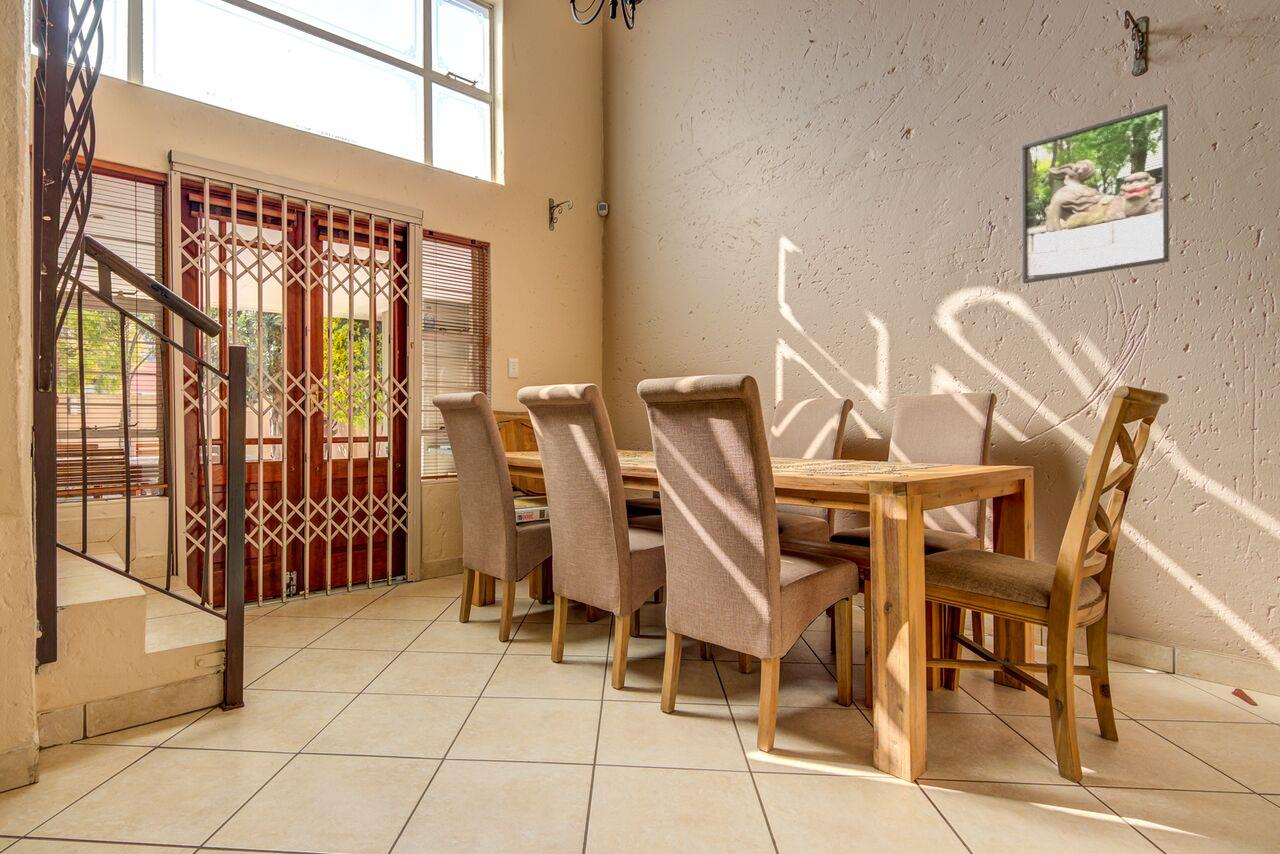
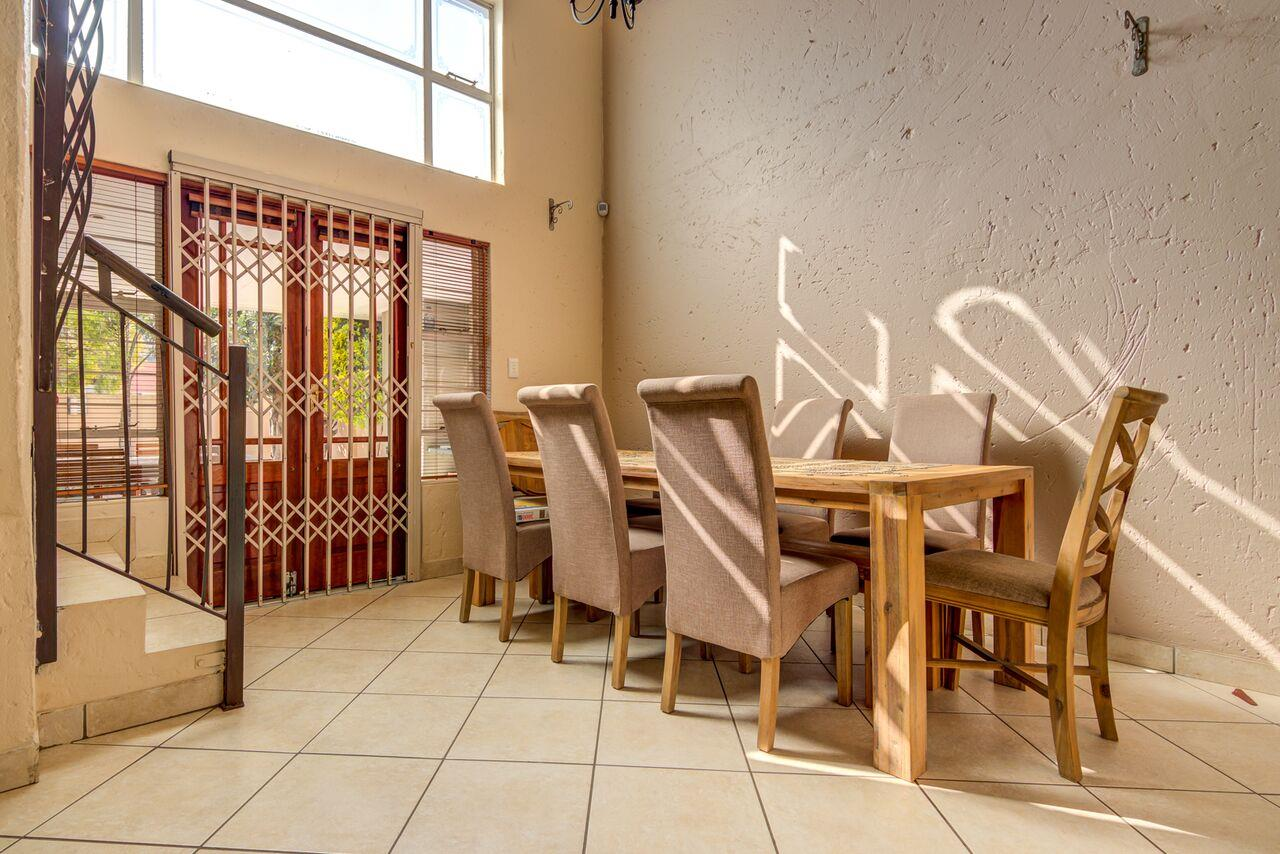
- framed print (1090, 200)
